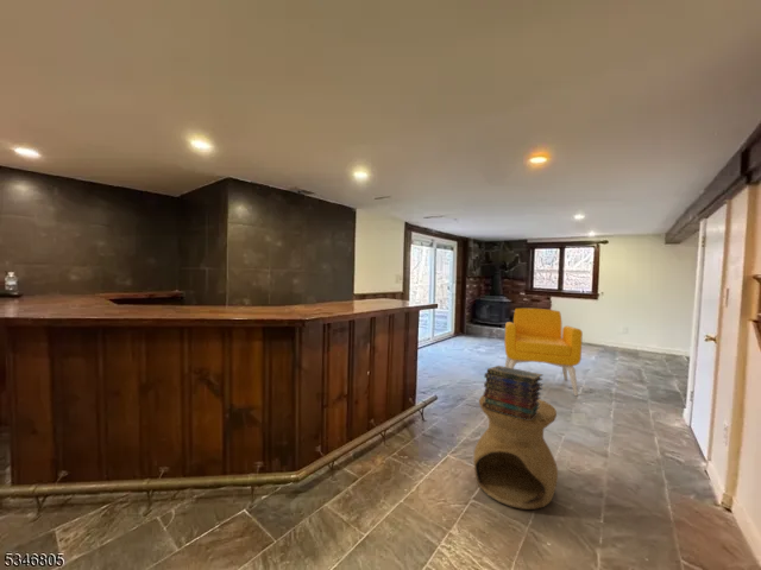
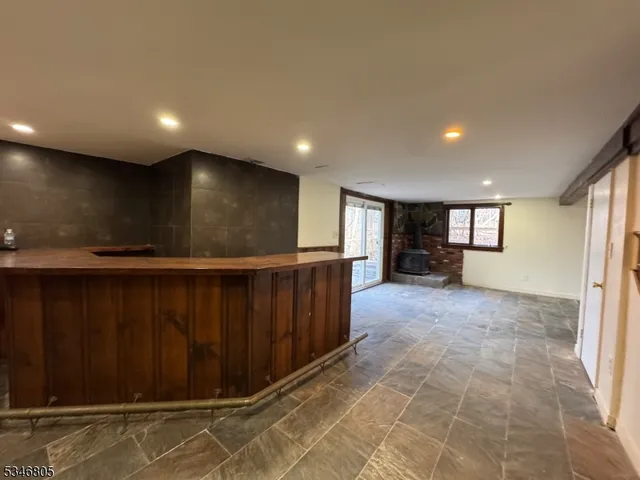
- side table (514, 444)
- armchair (537, 346)
- book stack (511, 391)
